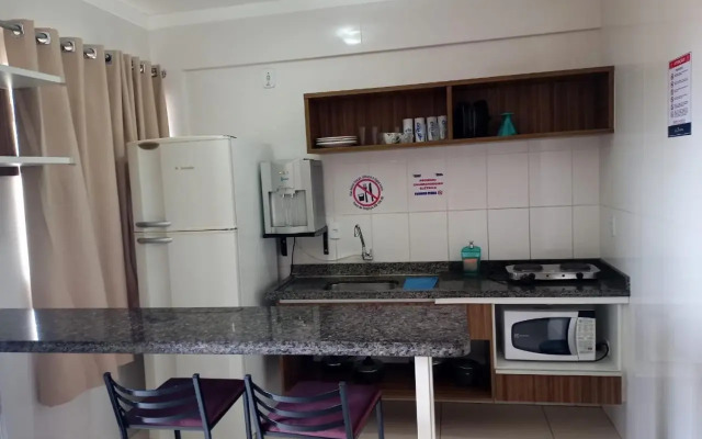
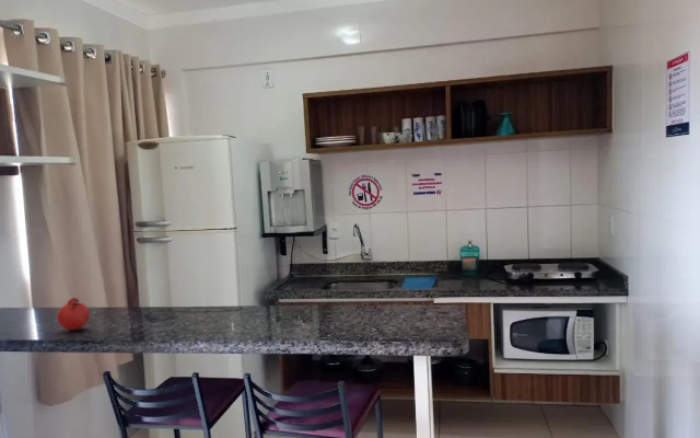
+ fruit (73, 313)
